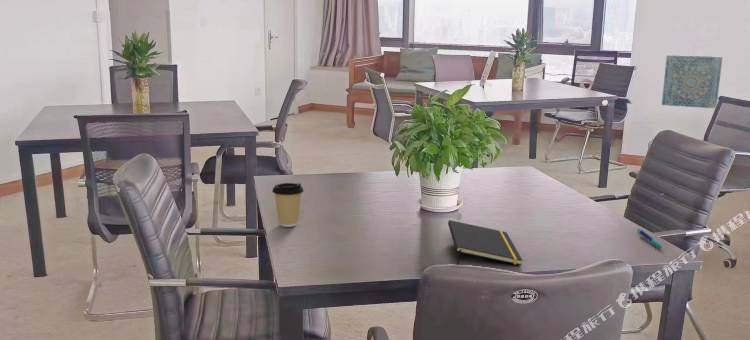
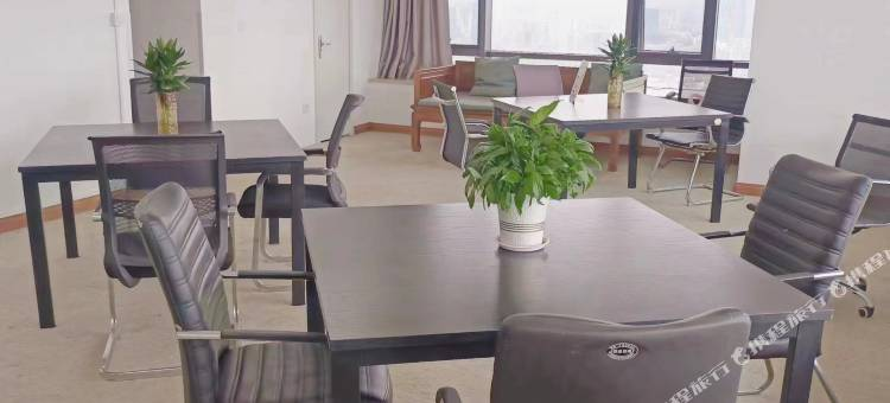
- coffee cup (288, 204)
- pen (649, 238)
- notepad (482, 241)
- wall art (691, 81)
